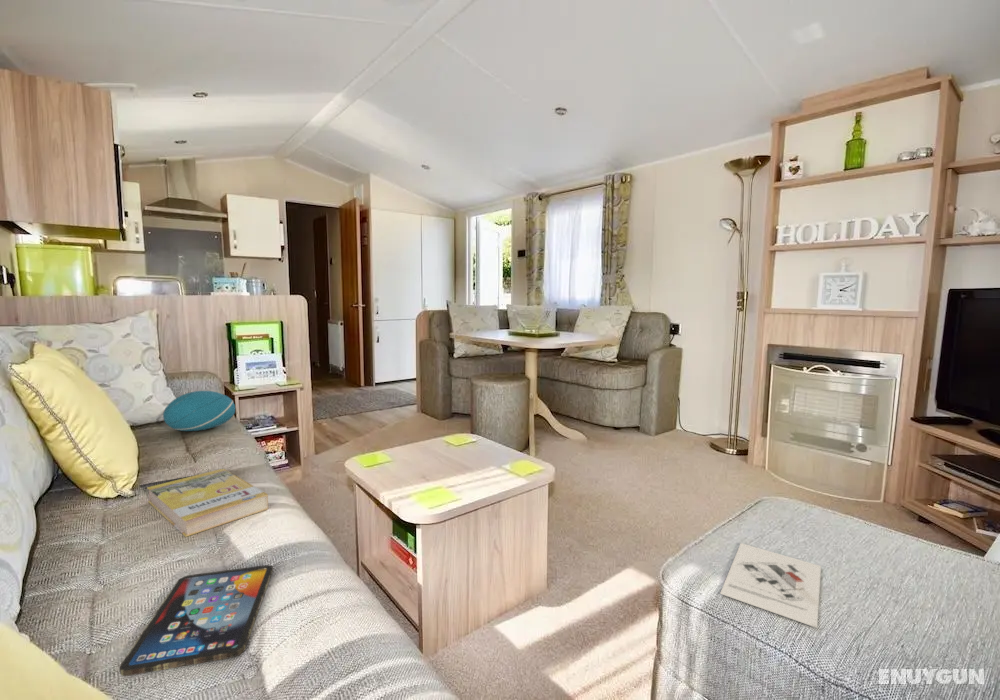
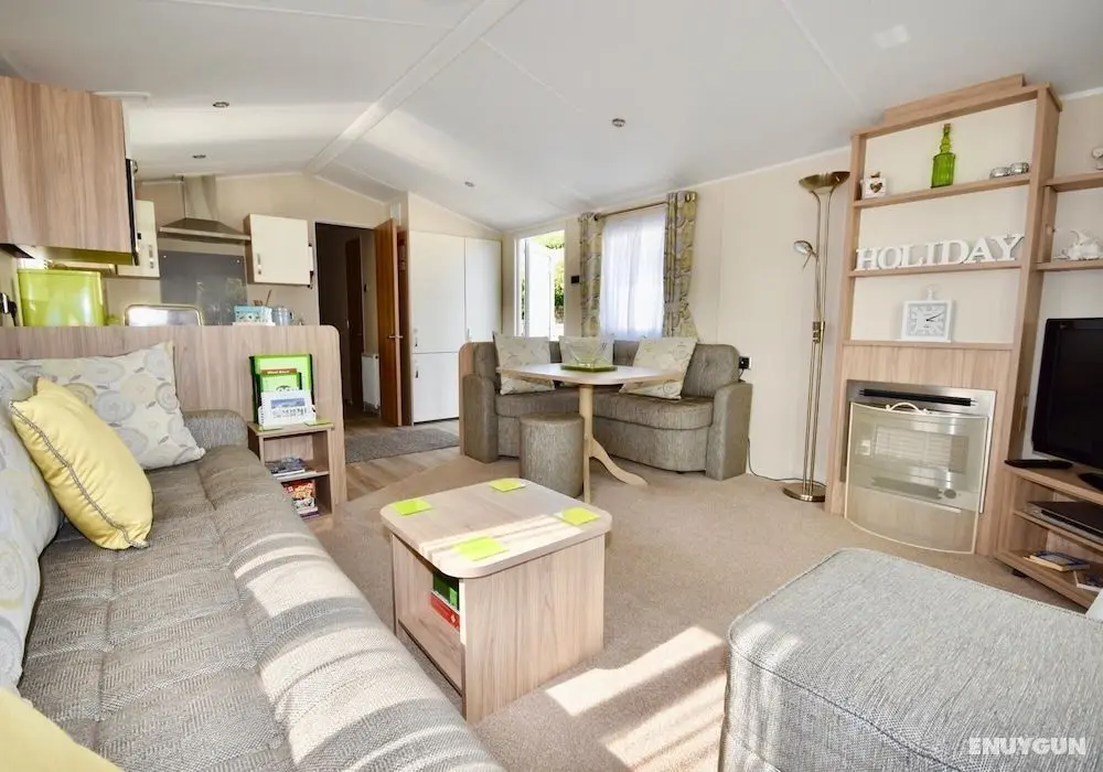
- book (207, 498)
- tablet (208, 611)
- cushion (200, 409)
- architectural model (773, 574)
